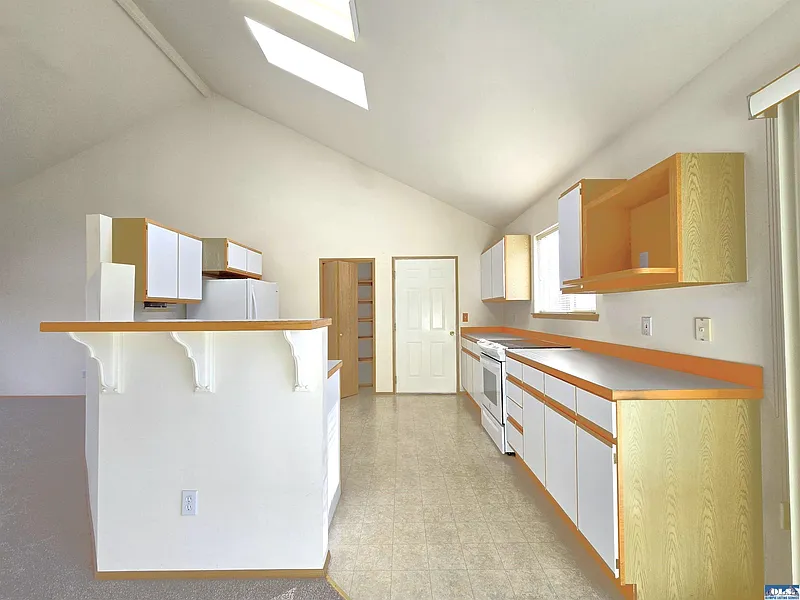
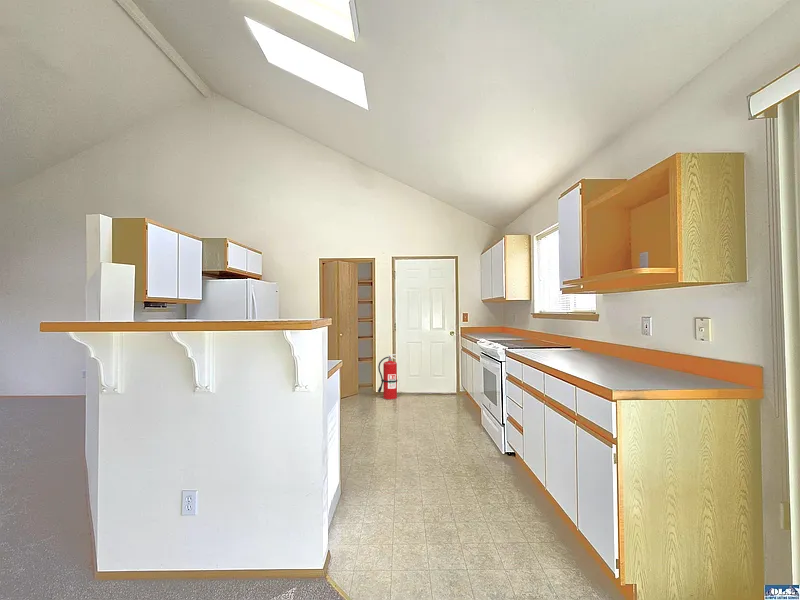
+ fire extinguisher (387, 376)
